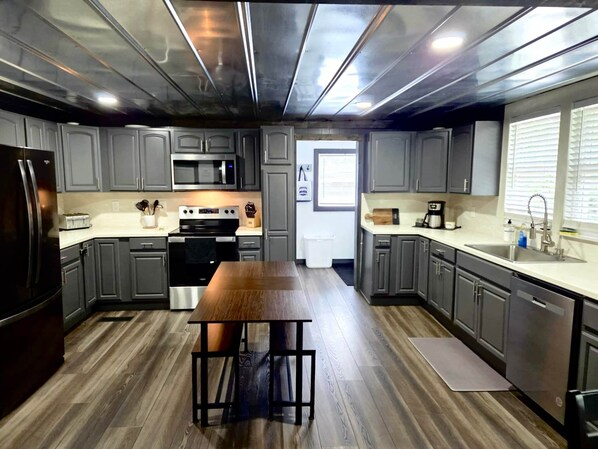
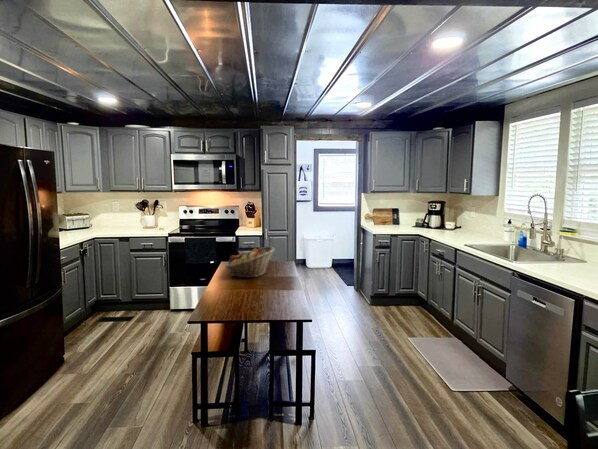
+ fruit basket (250, 260)
